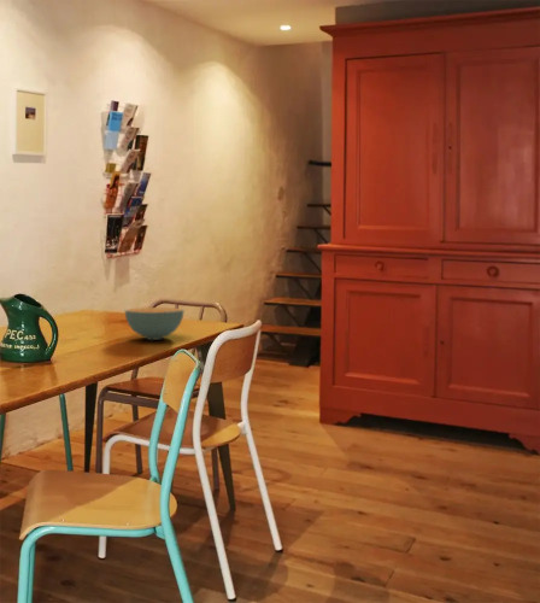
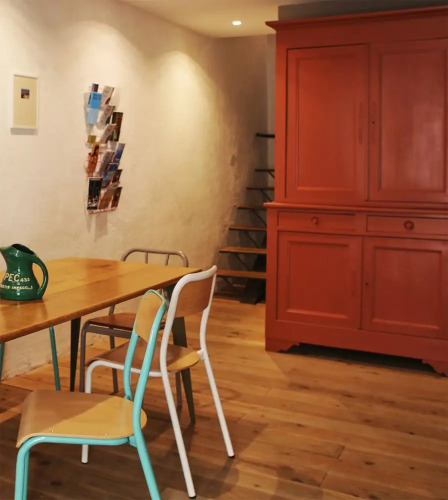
- cereal bowl (154, 323)
